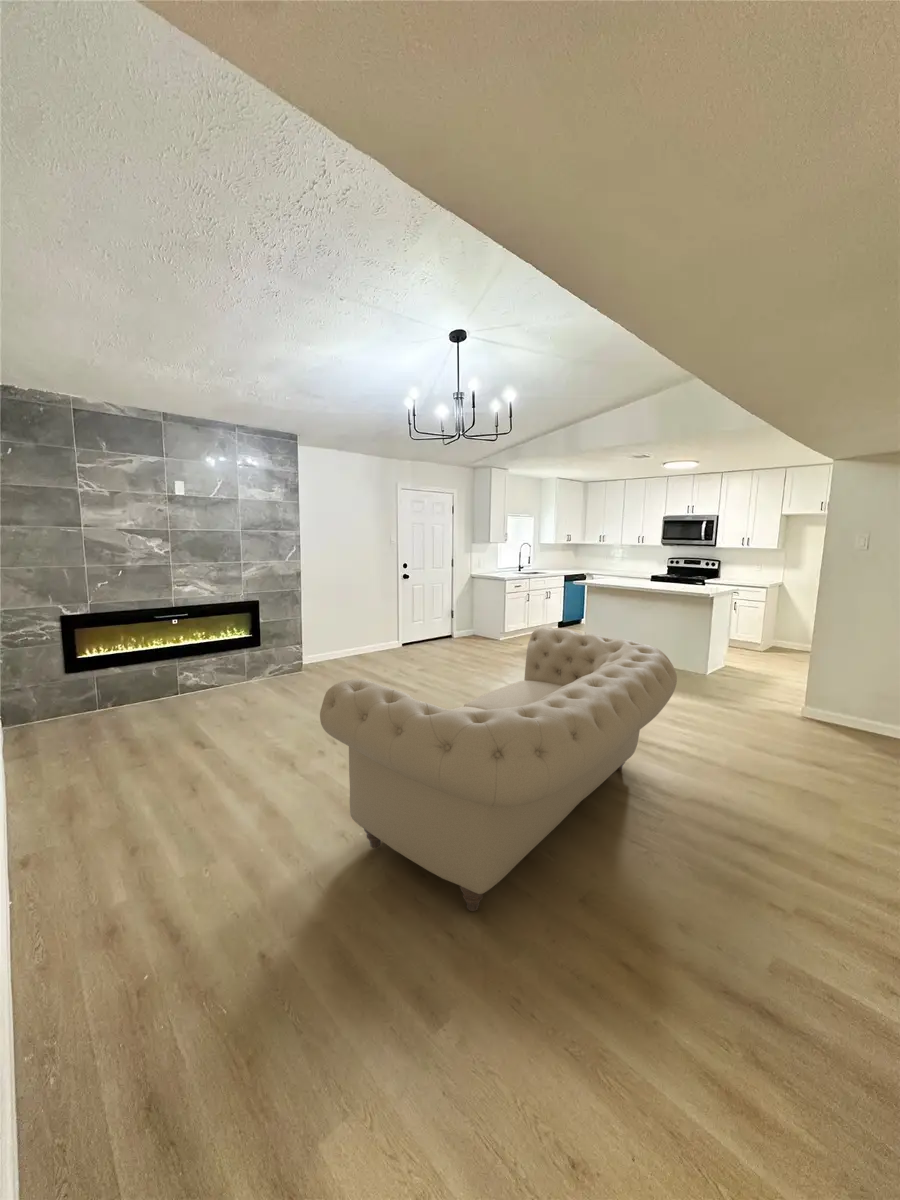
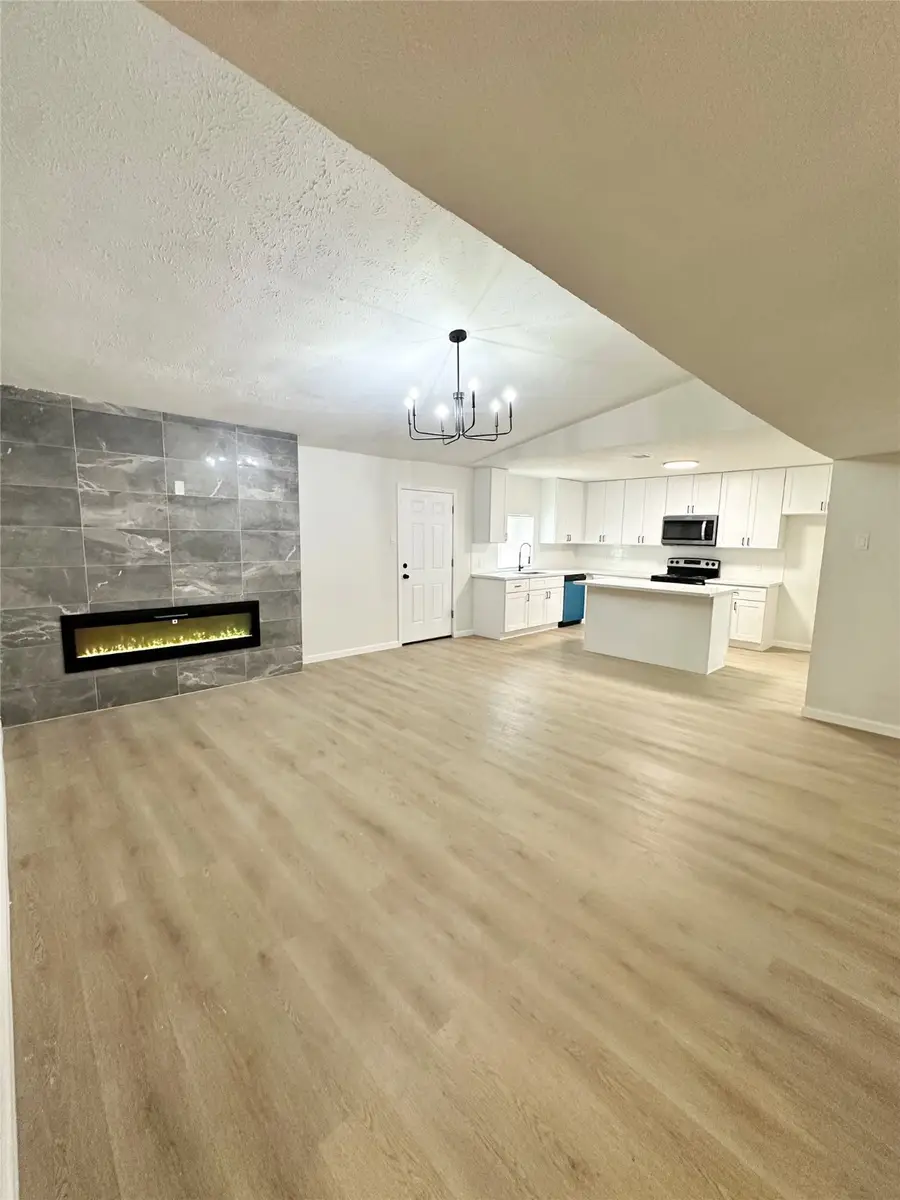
- sofa (535, 737)
